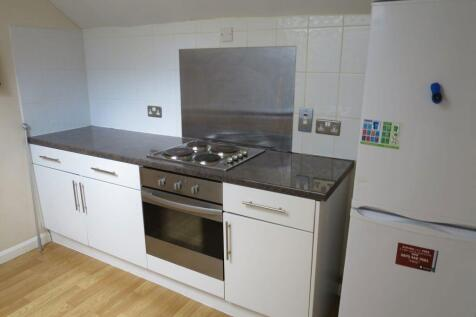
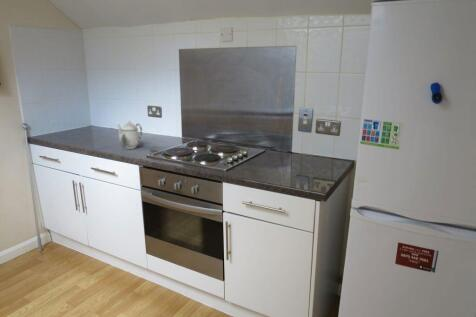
+ teapot (129, 133)
